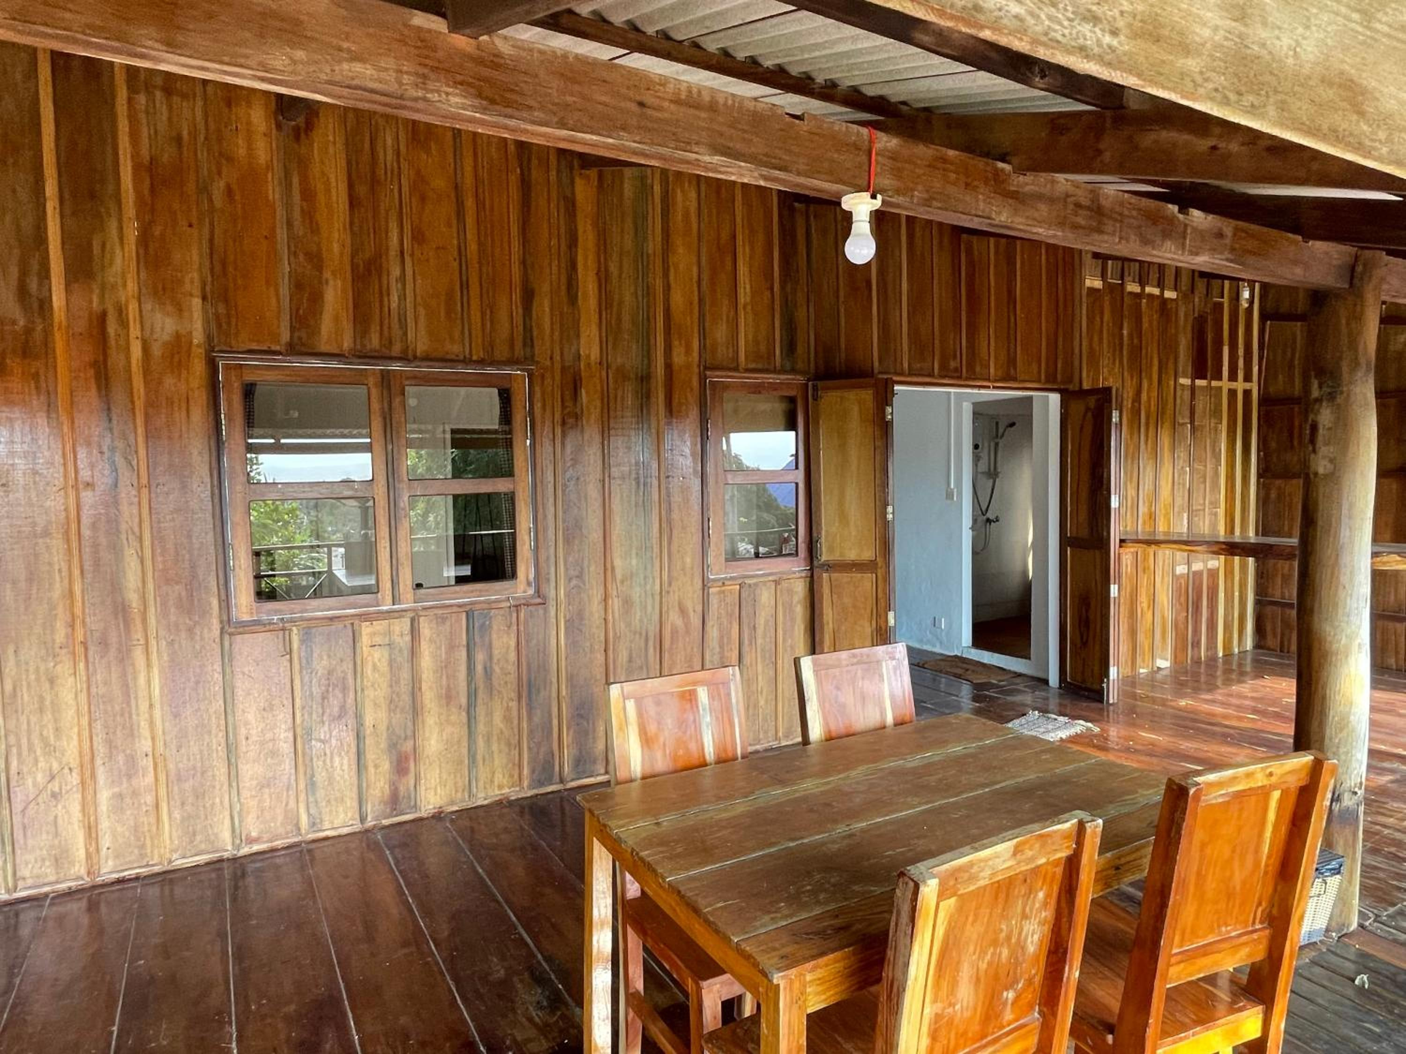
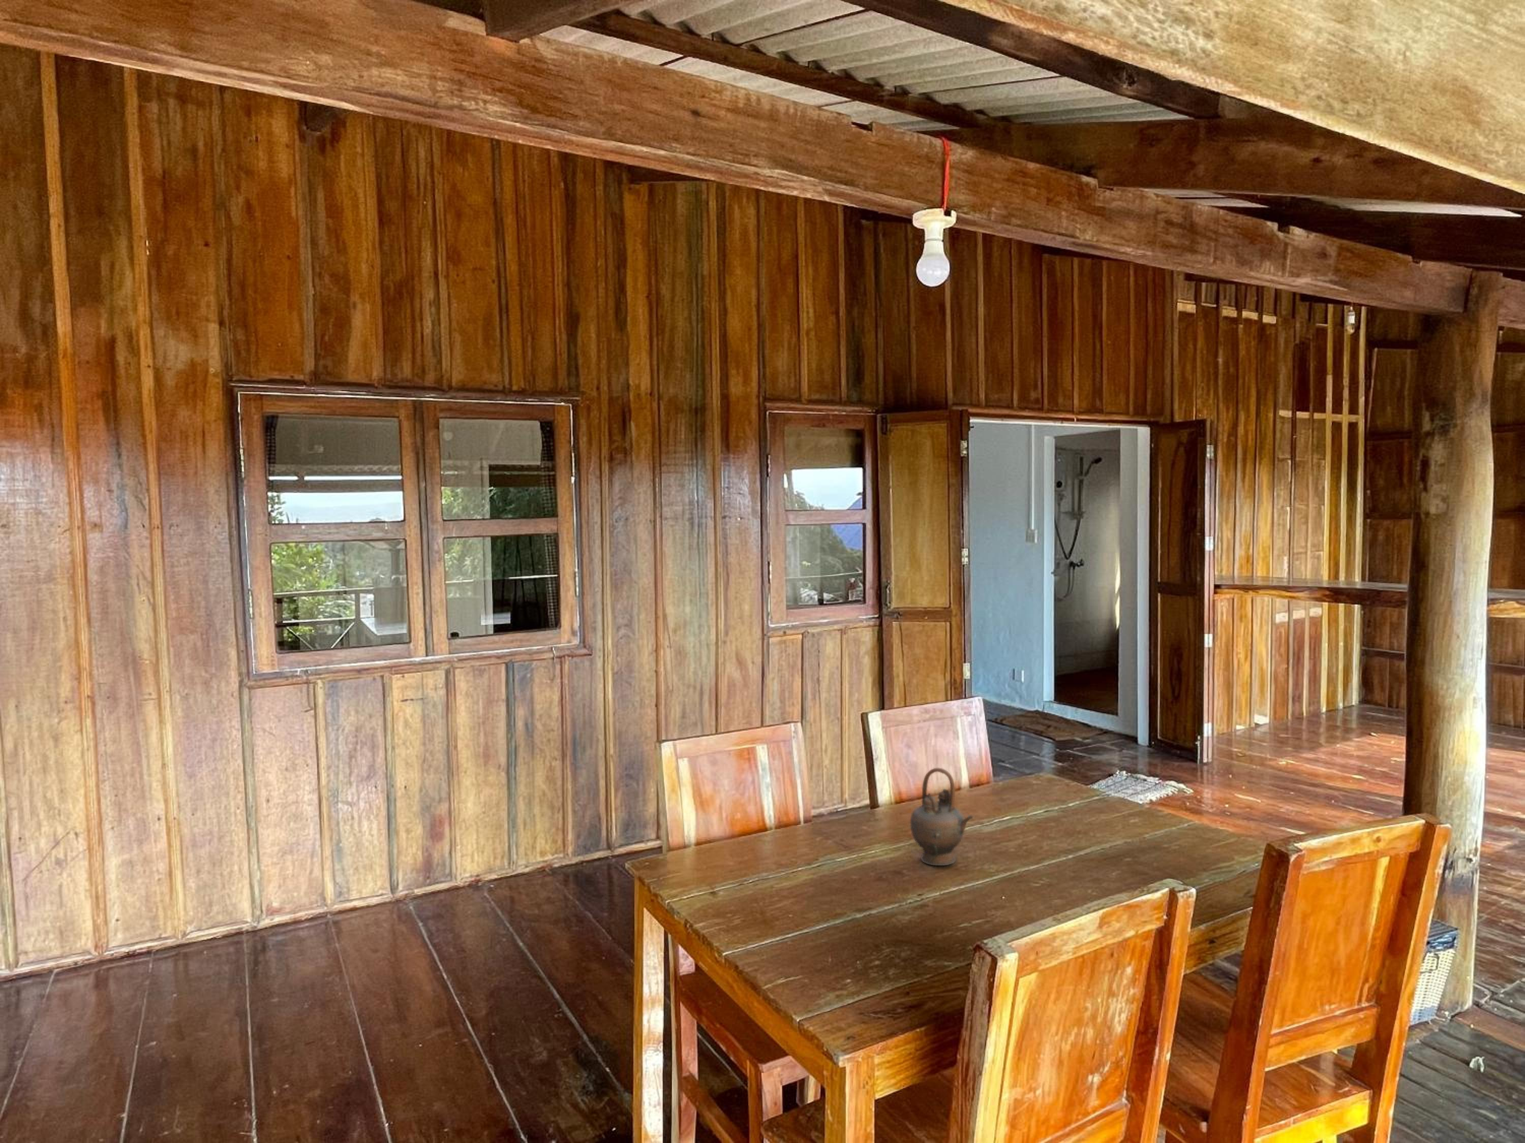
+ teapot (943, 816)
